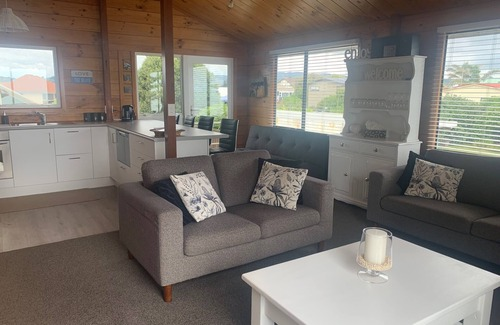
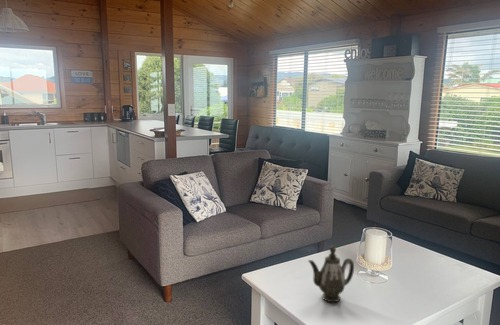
+ teapot (330, 272)
